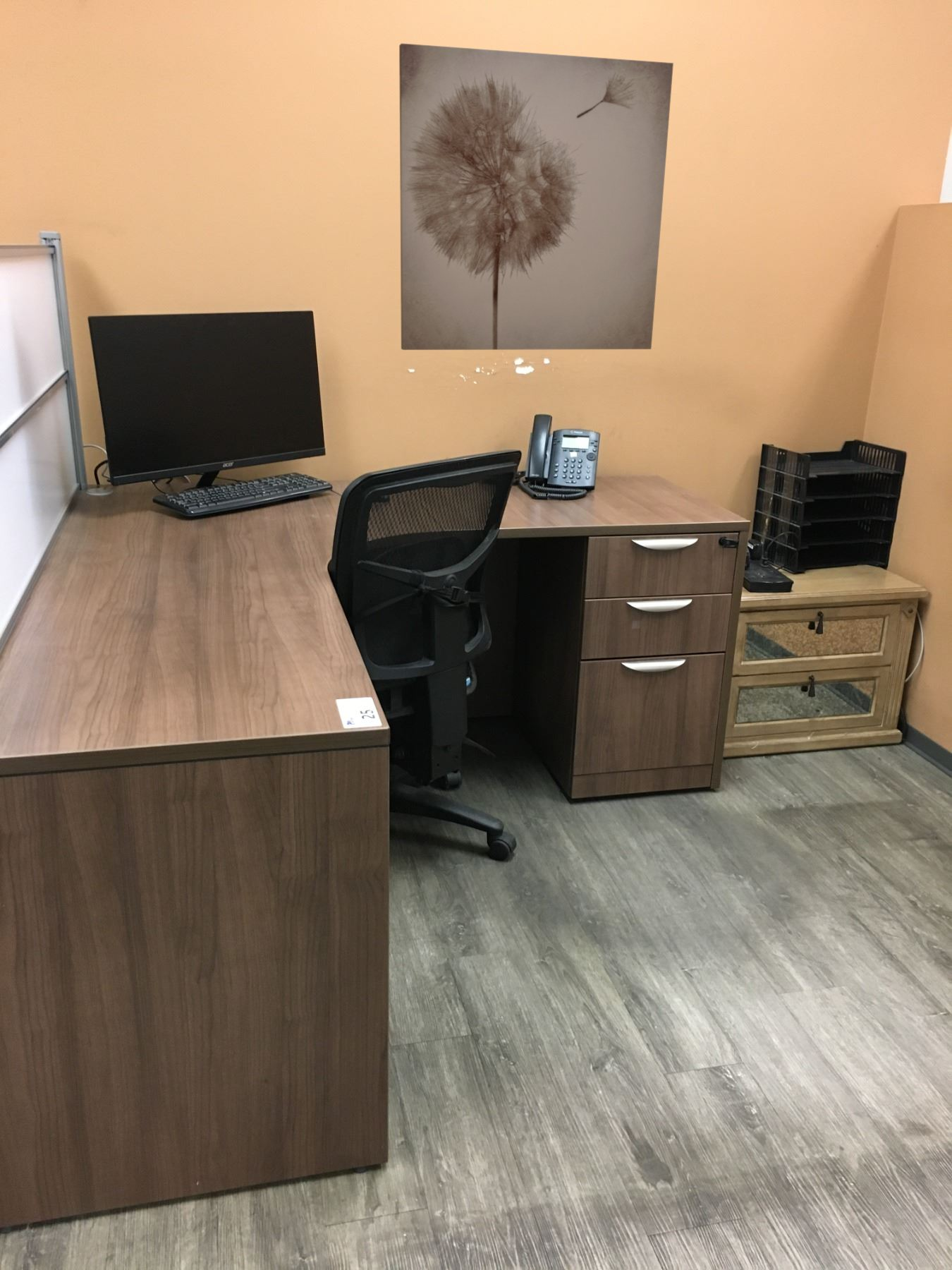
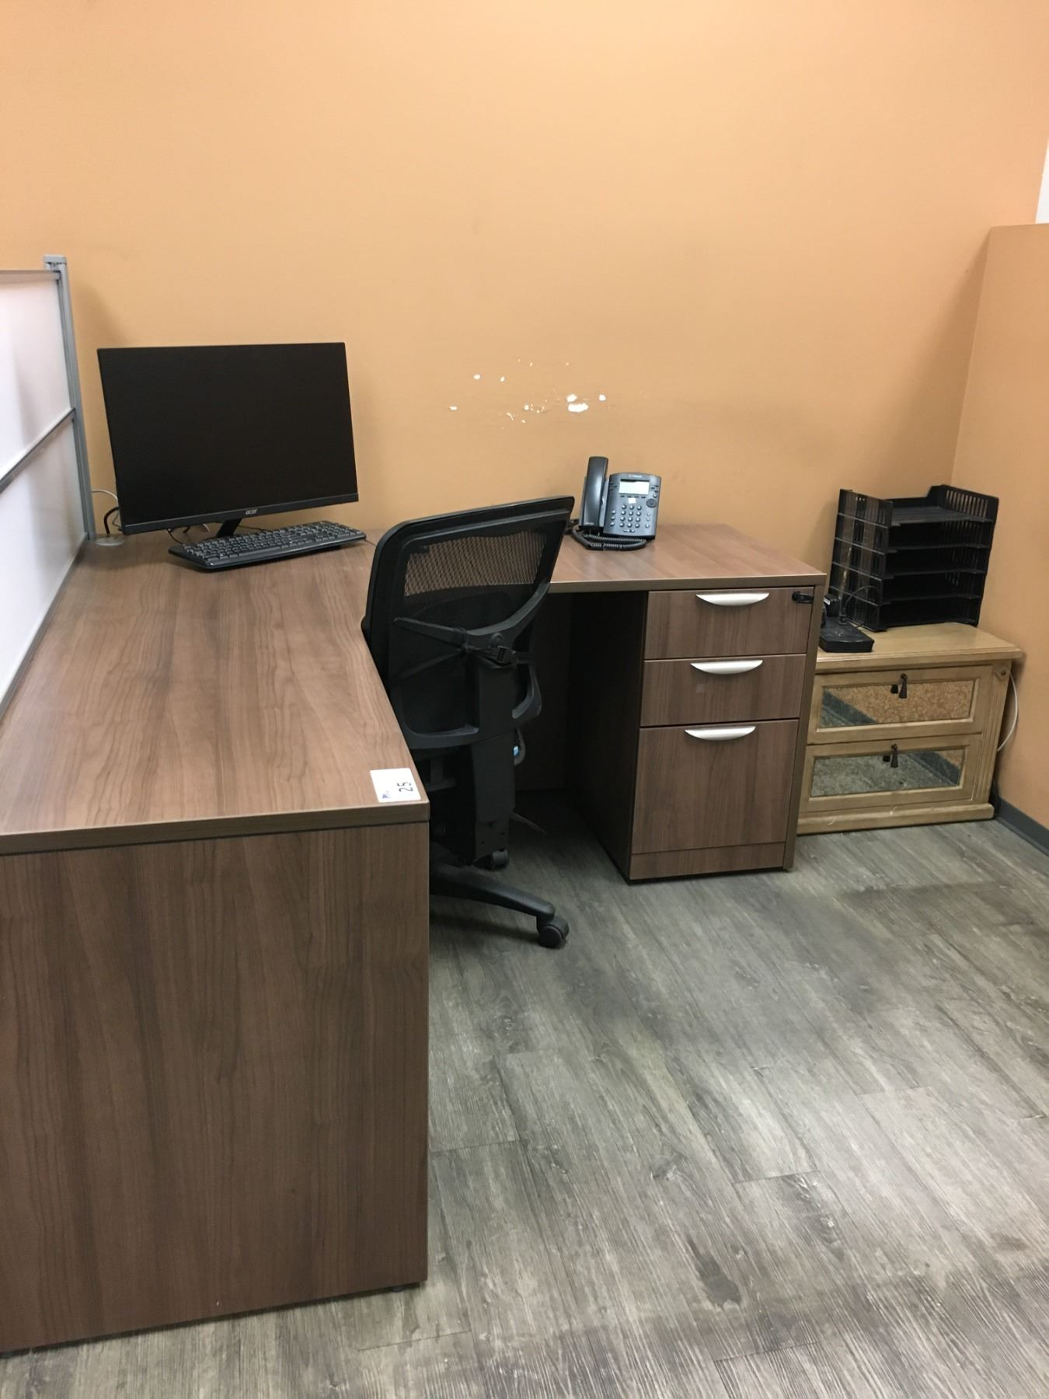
- wall art (535, 208)
